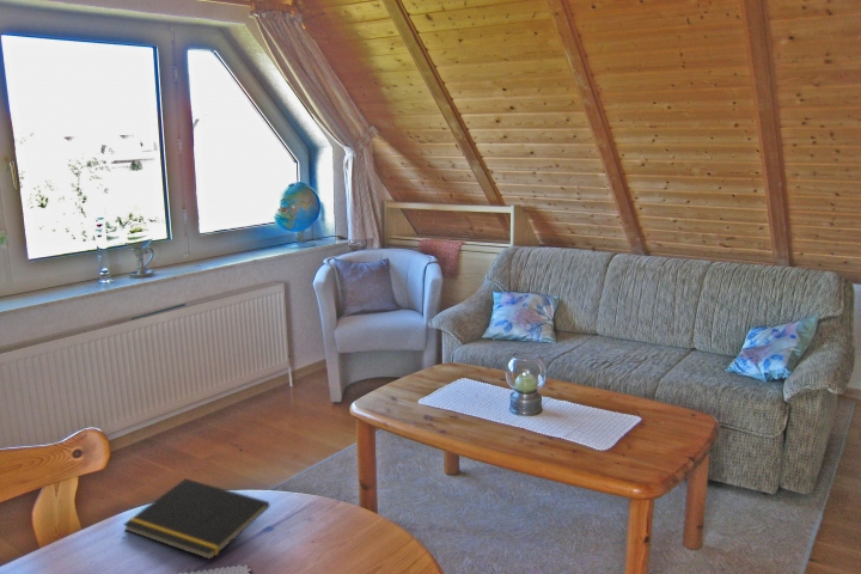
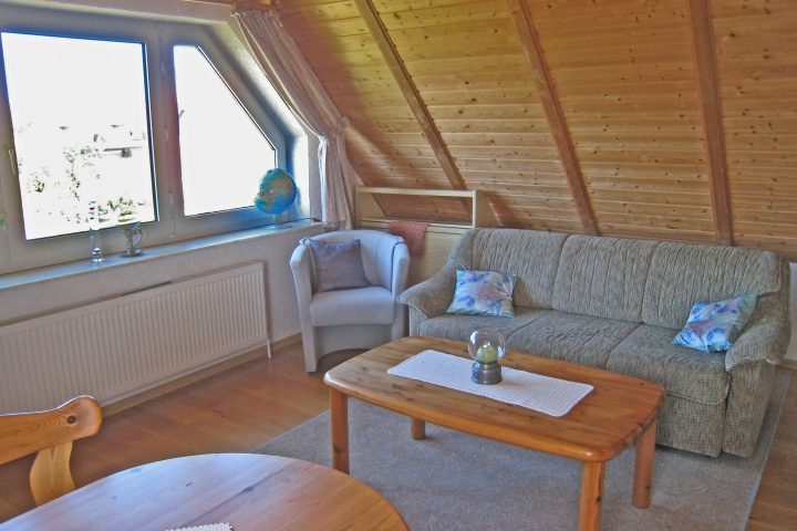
- notepad (196, 515)
